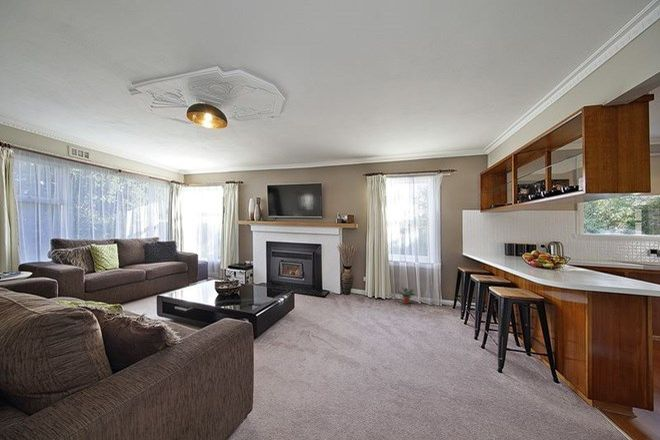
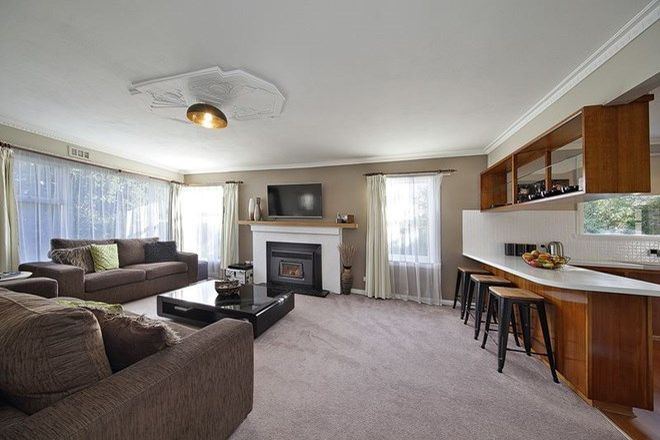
- potted plant (406, 295)
